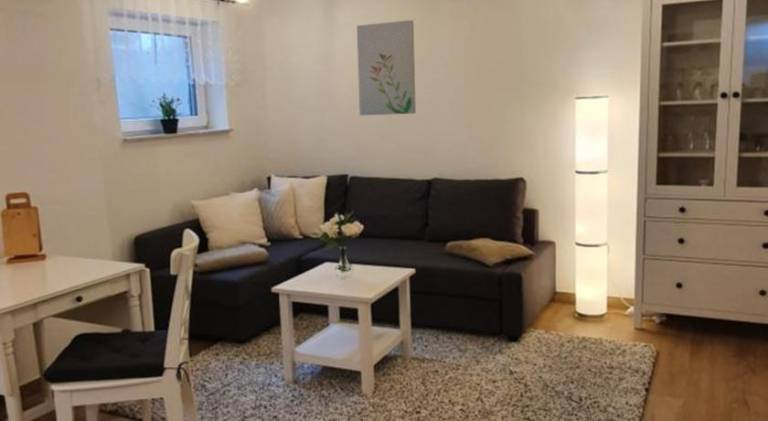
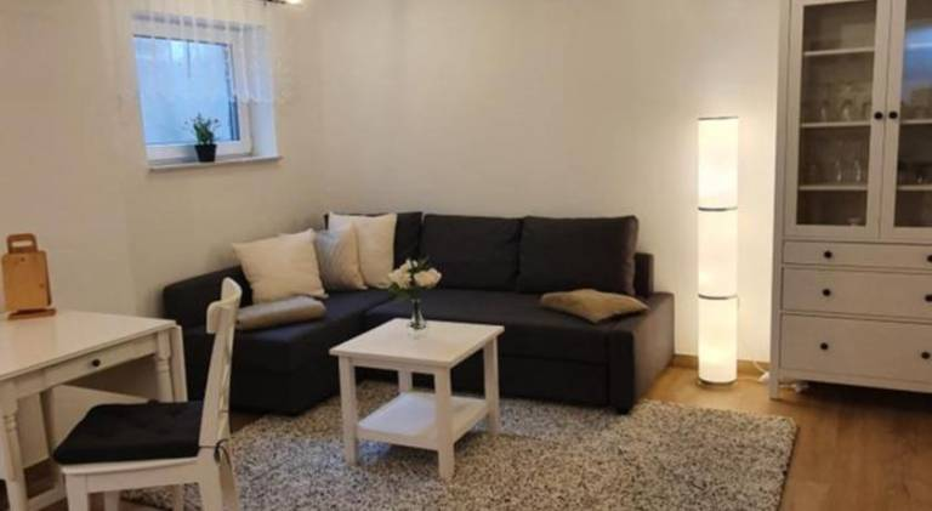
- wall art (385, 69)
